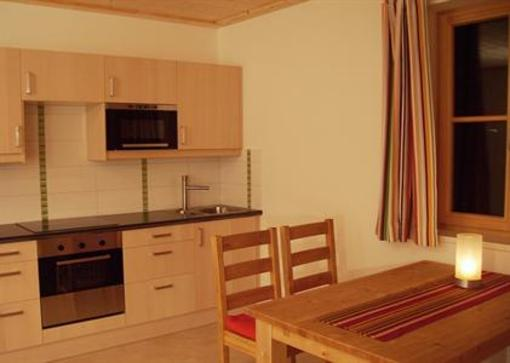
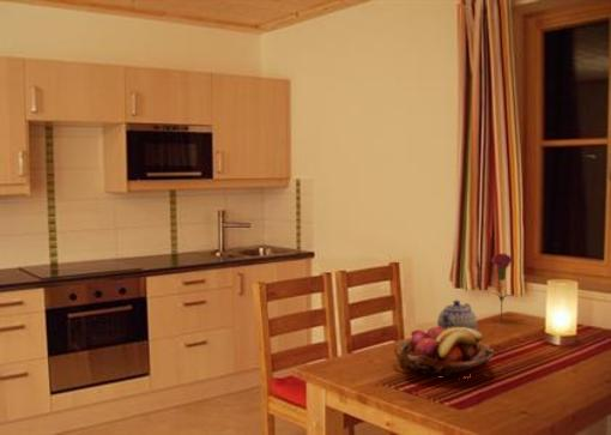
+ teapot (456, 319)
+ fruit basket (443, 348)
+ flower (501, 286)
